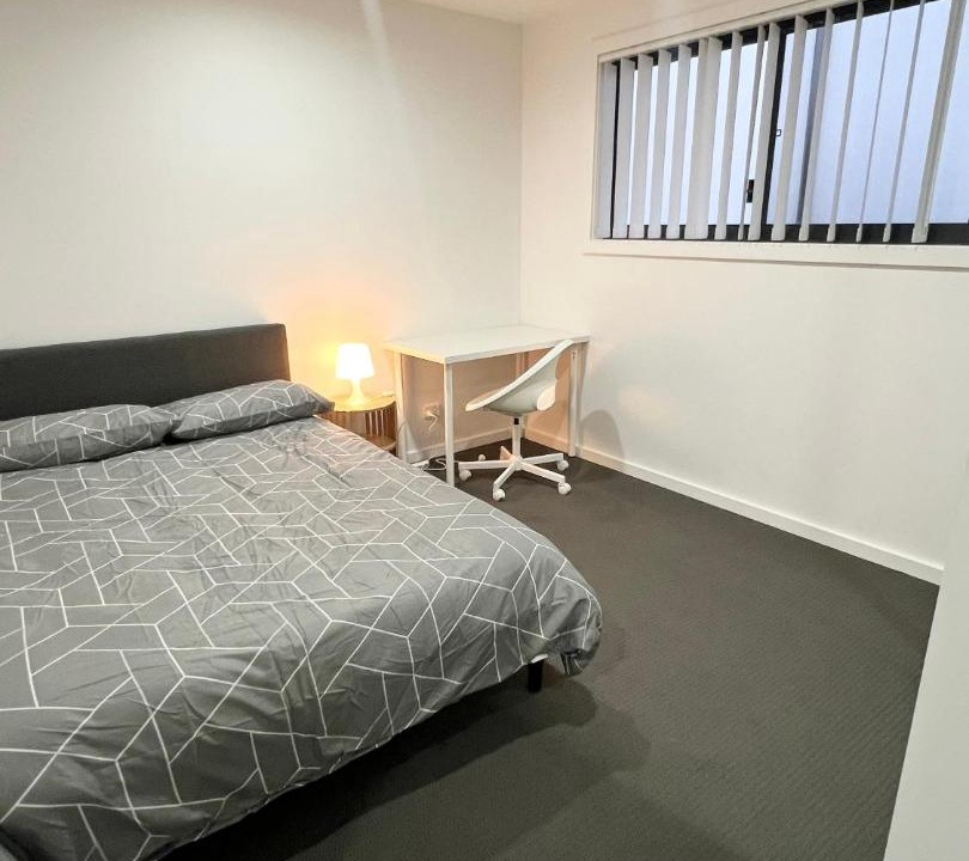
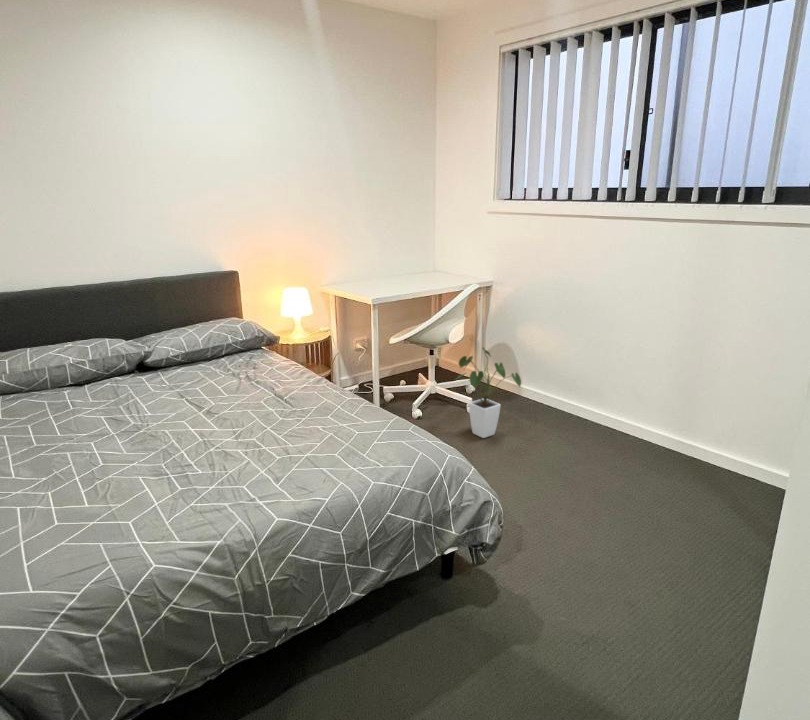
+ house plant (490, 394)
